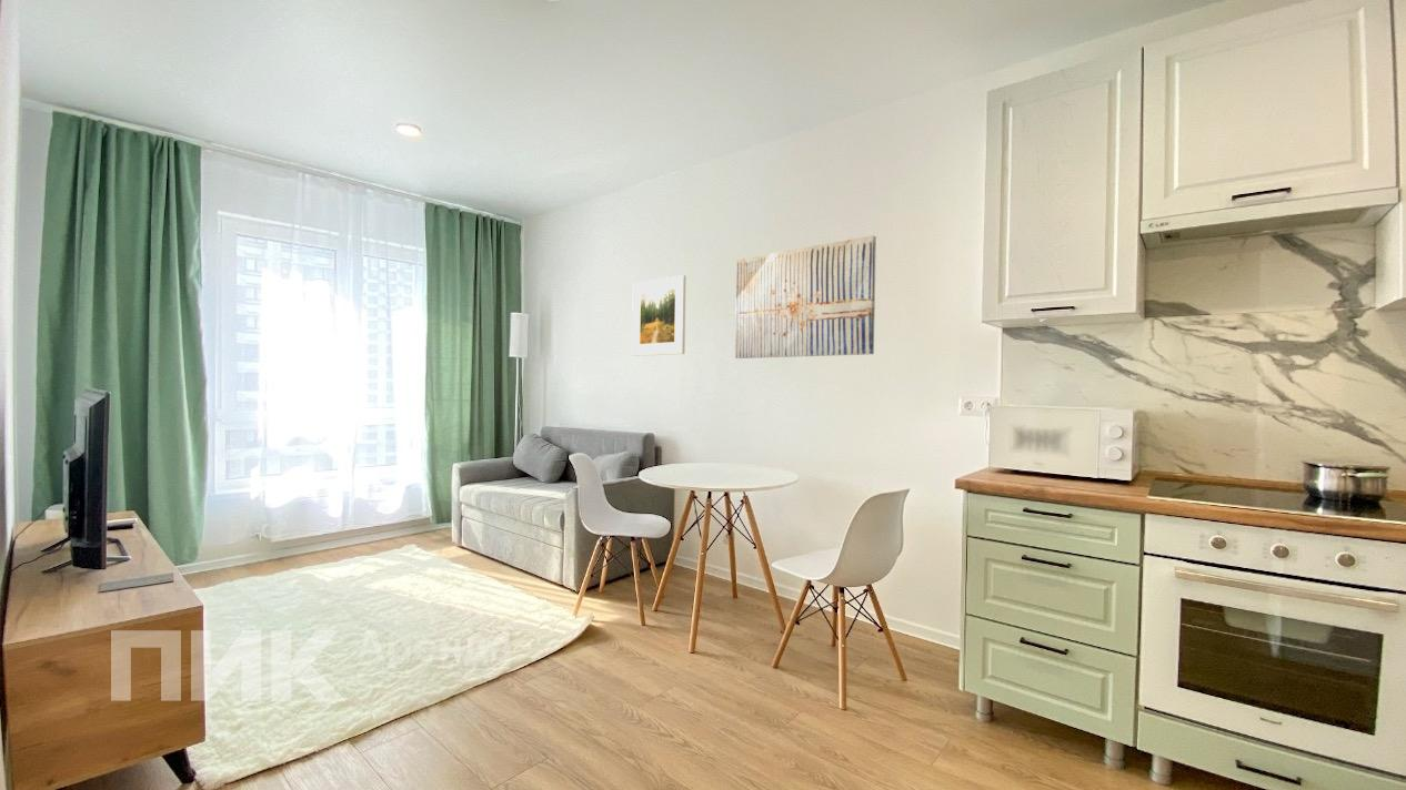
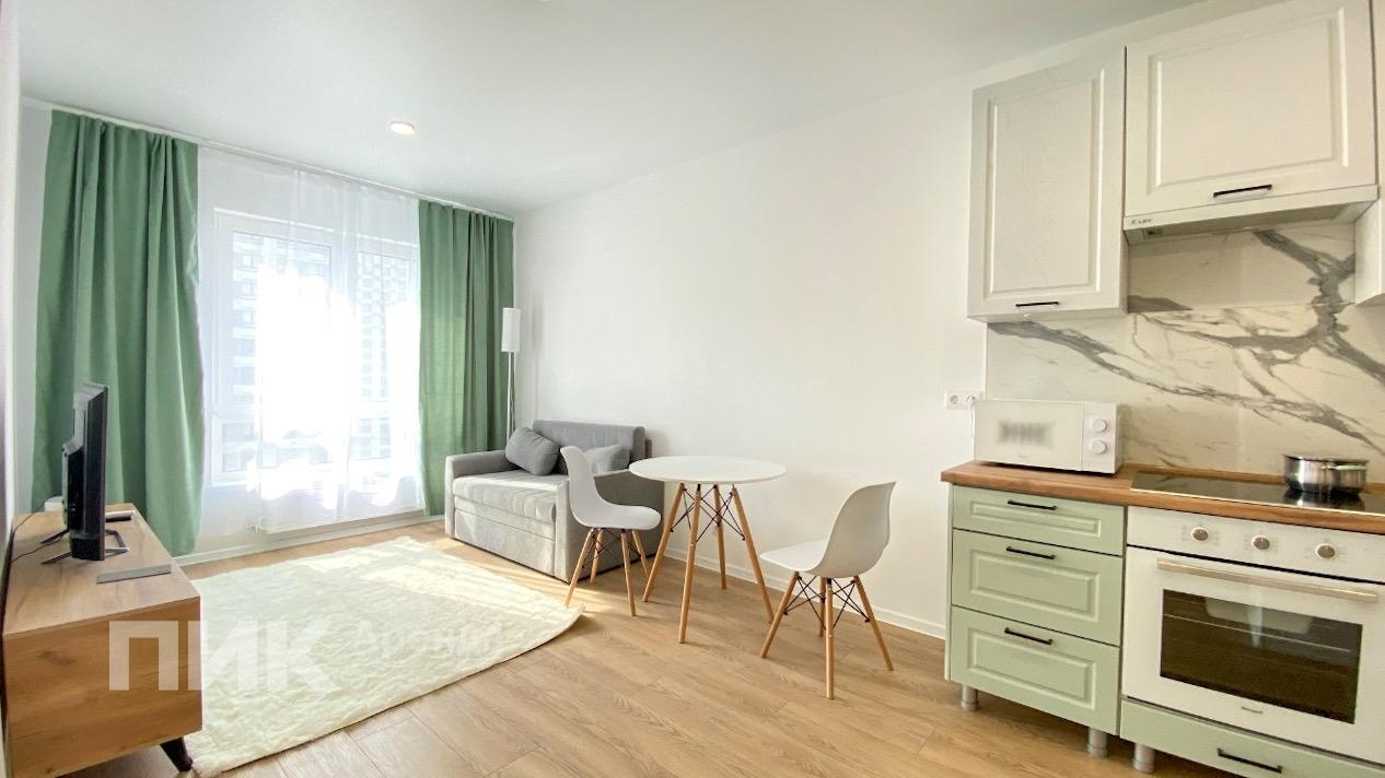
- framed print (657, 317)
- wall art (799, 302)
